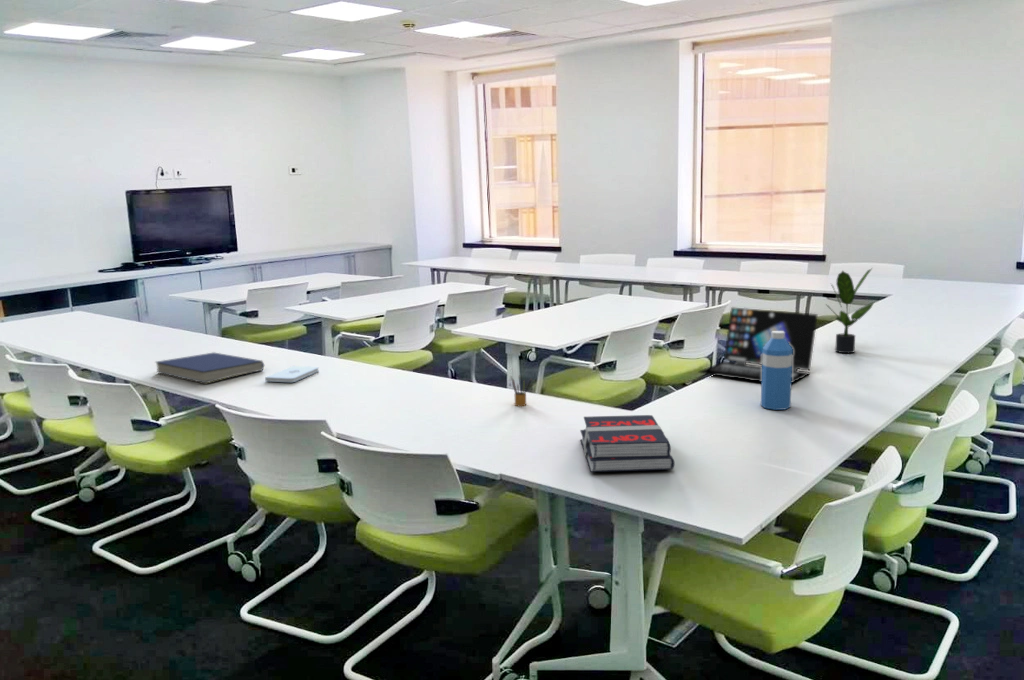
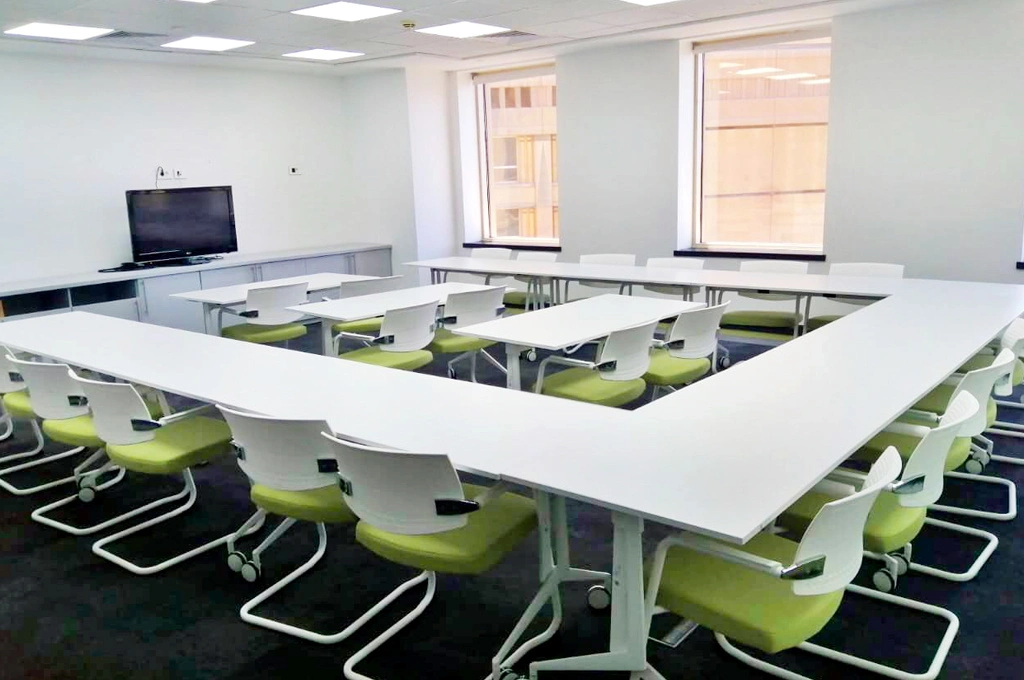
- water bottle (776, 369)
- potted plant (854, 312)
- book (211, 365)
- book (624, 441)
- laptop (757, 344)
- pencil box (521, 390)
- notepad (293, 373)
